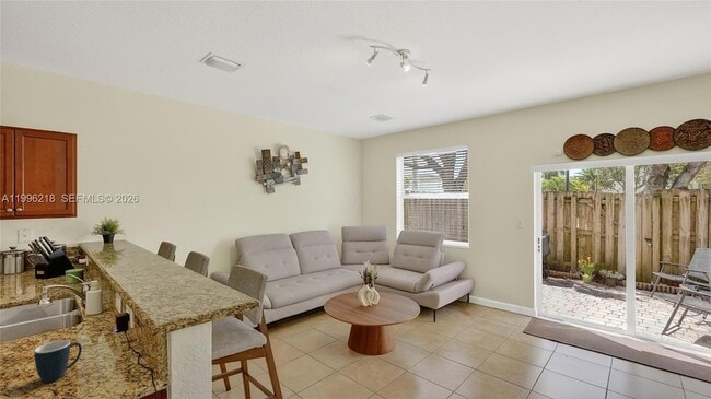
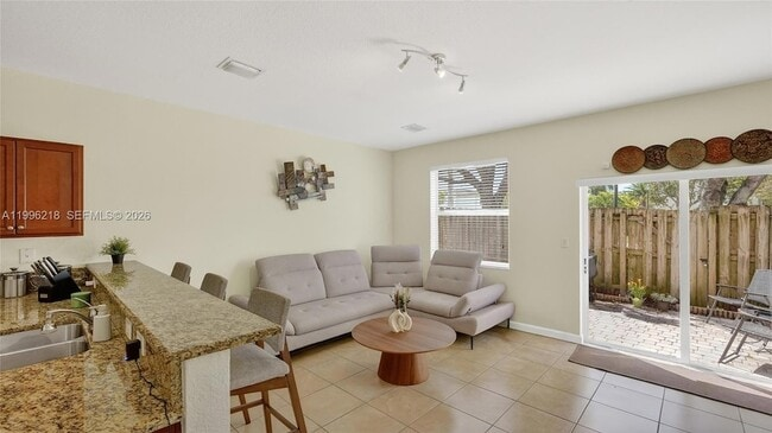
- mug (59, 360)
